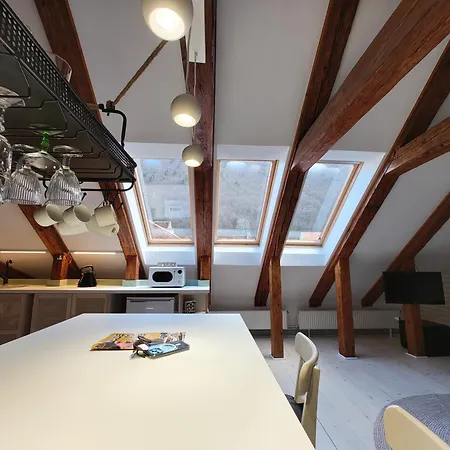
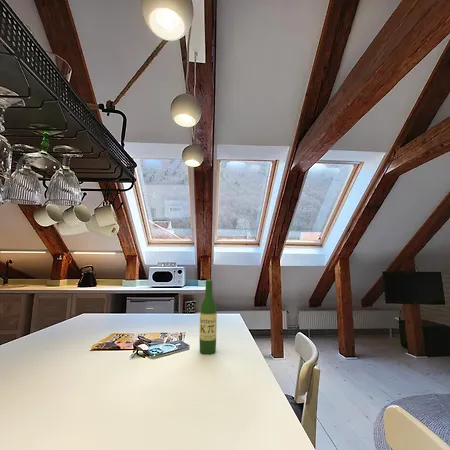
+ wine bottle (208, 315)
